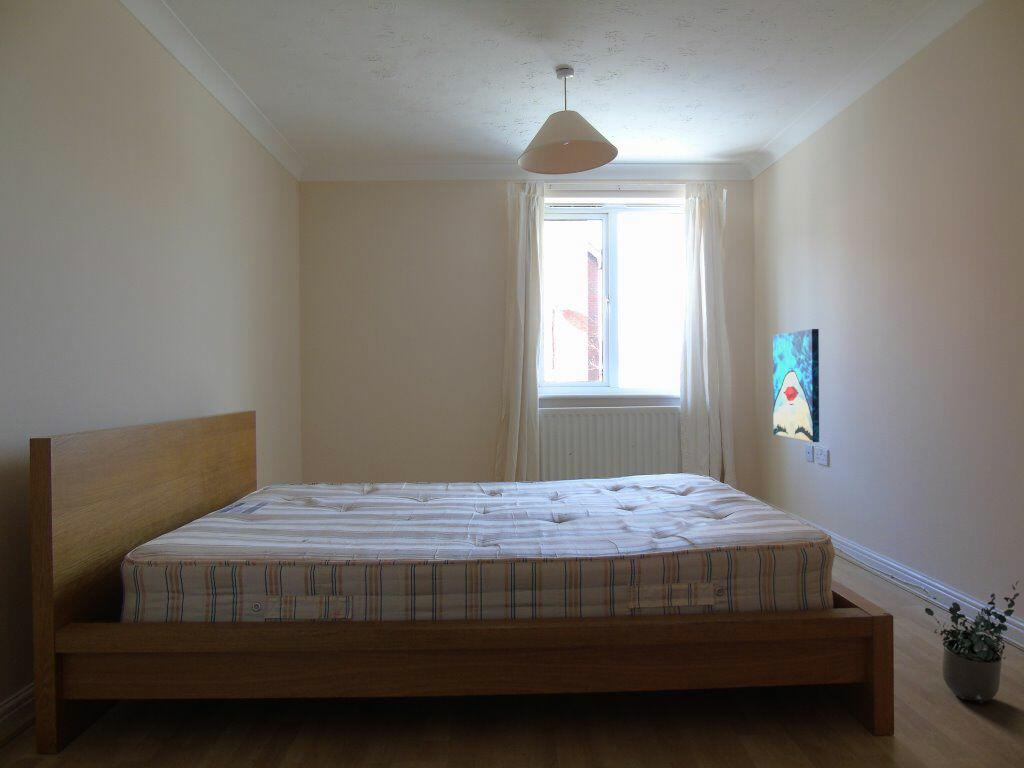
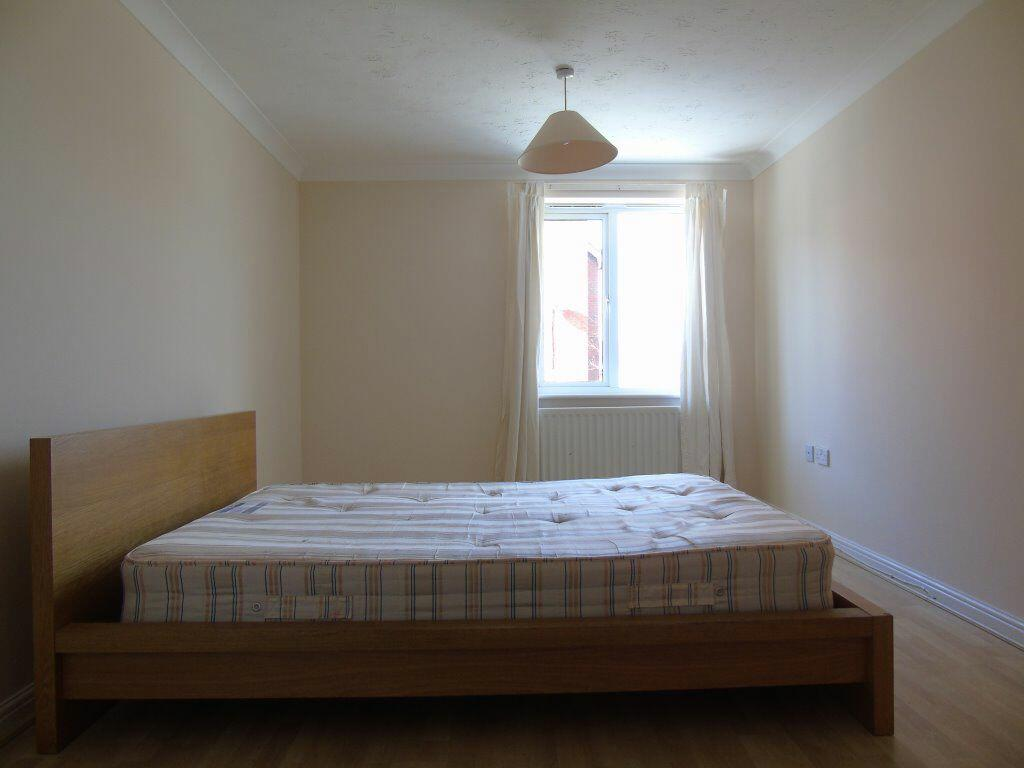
- wall art (794, 385)
- potted plant (979, 639)
